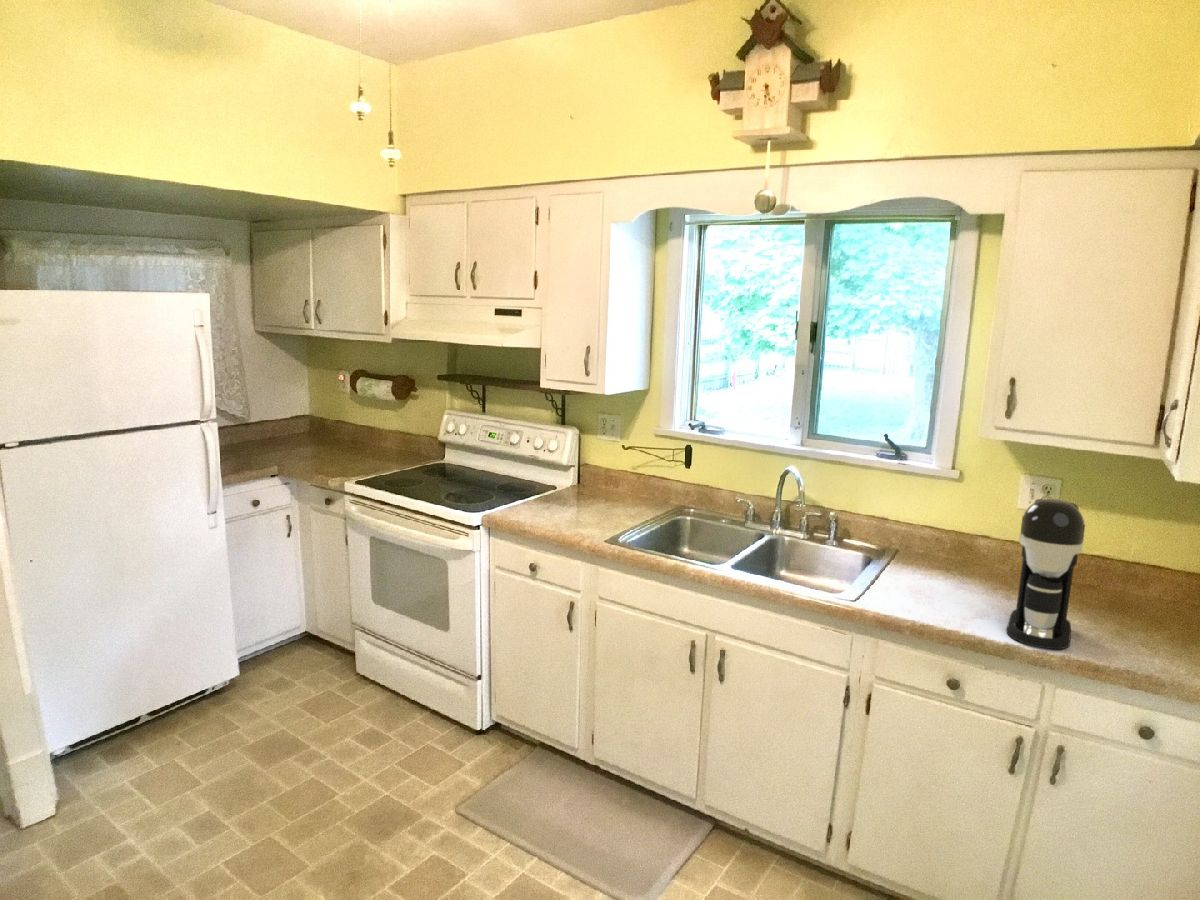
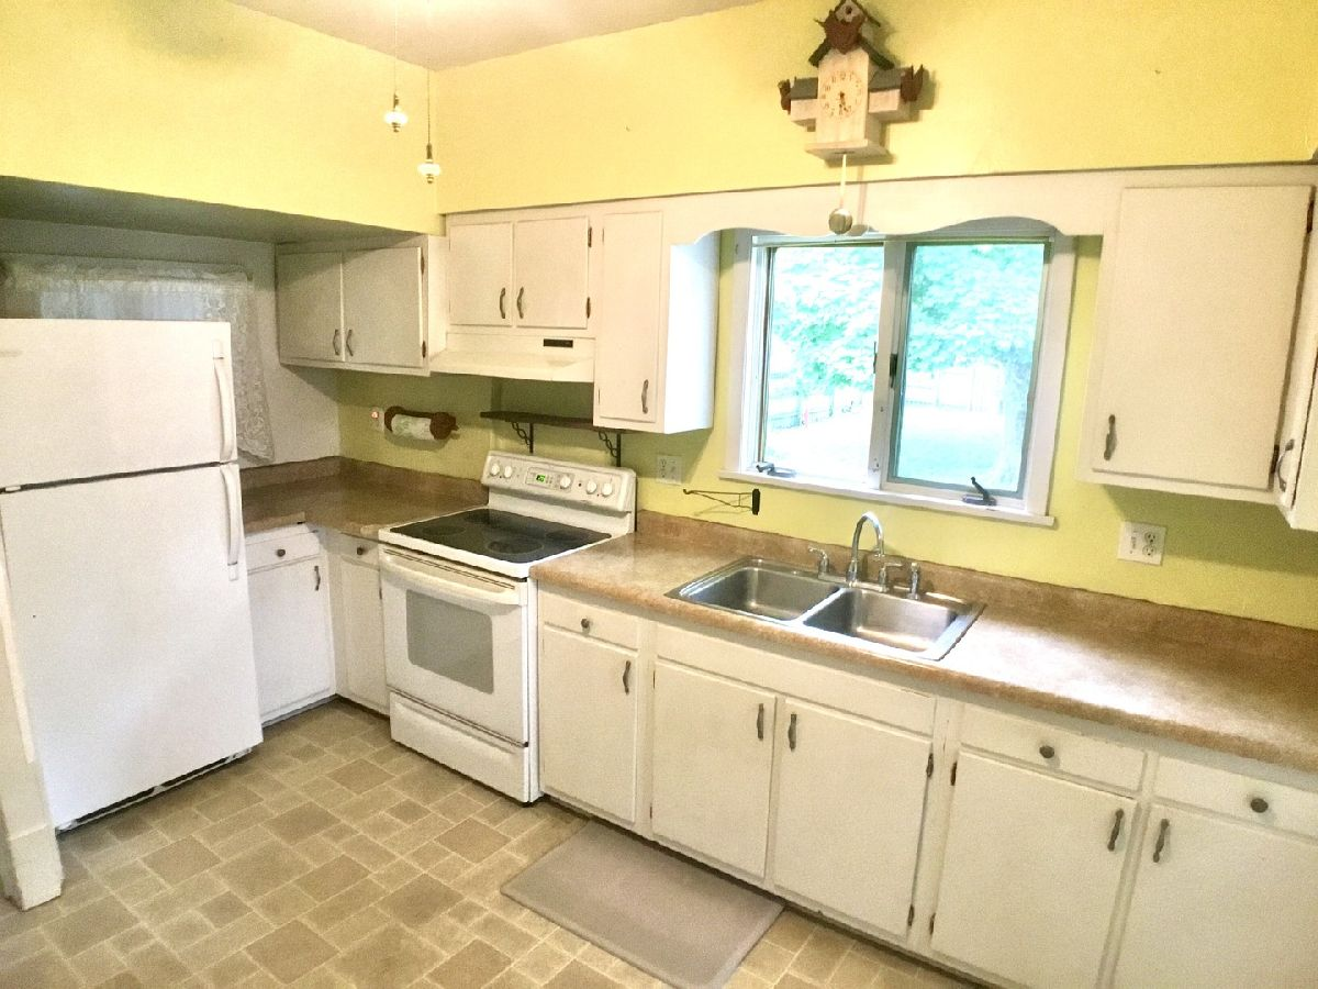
- coffee maker (1047, 565)
